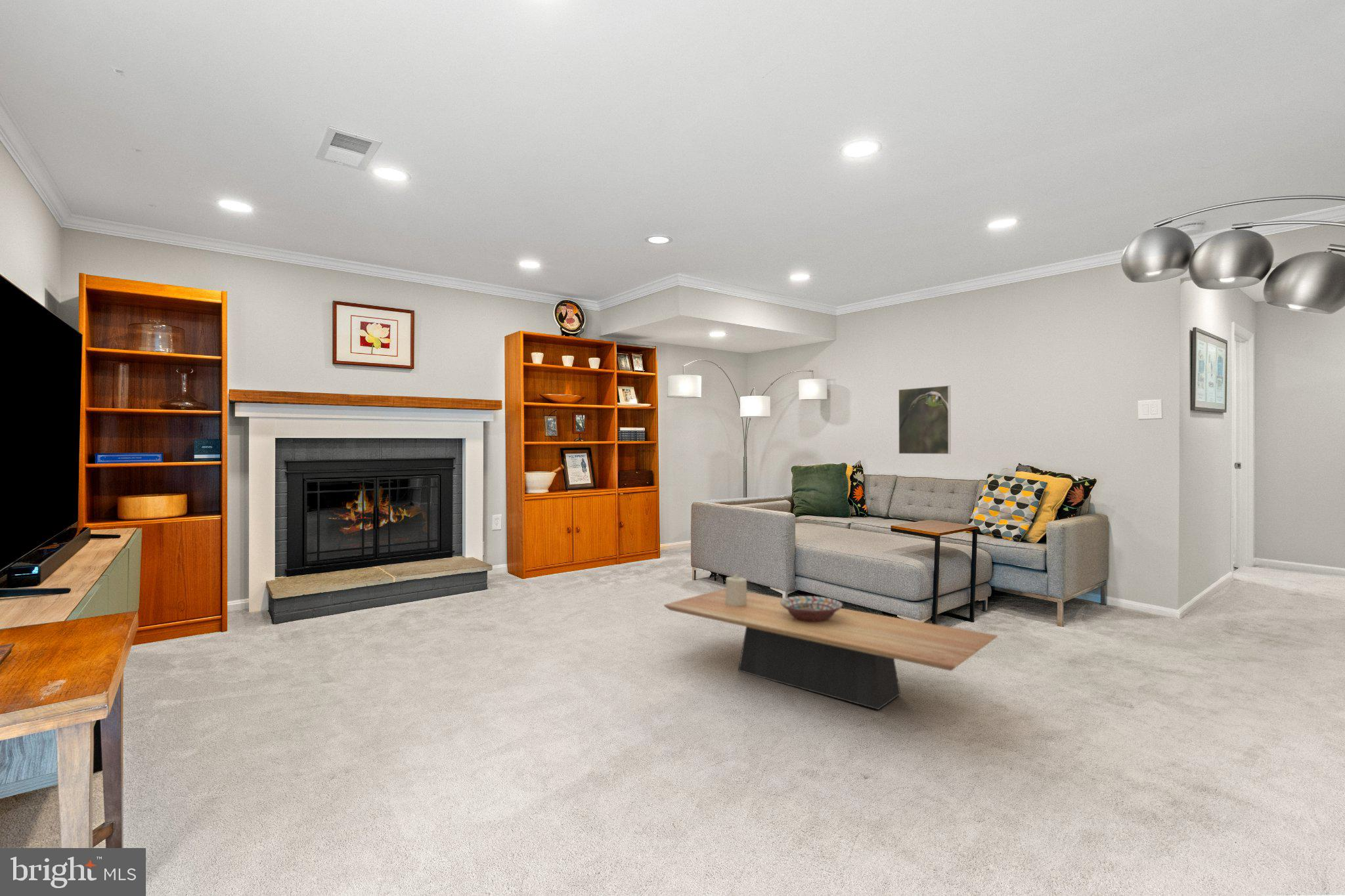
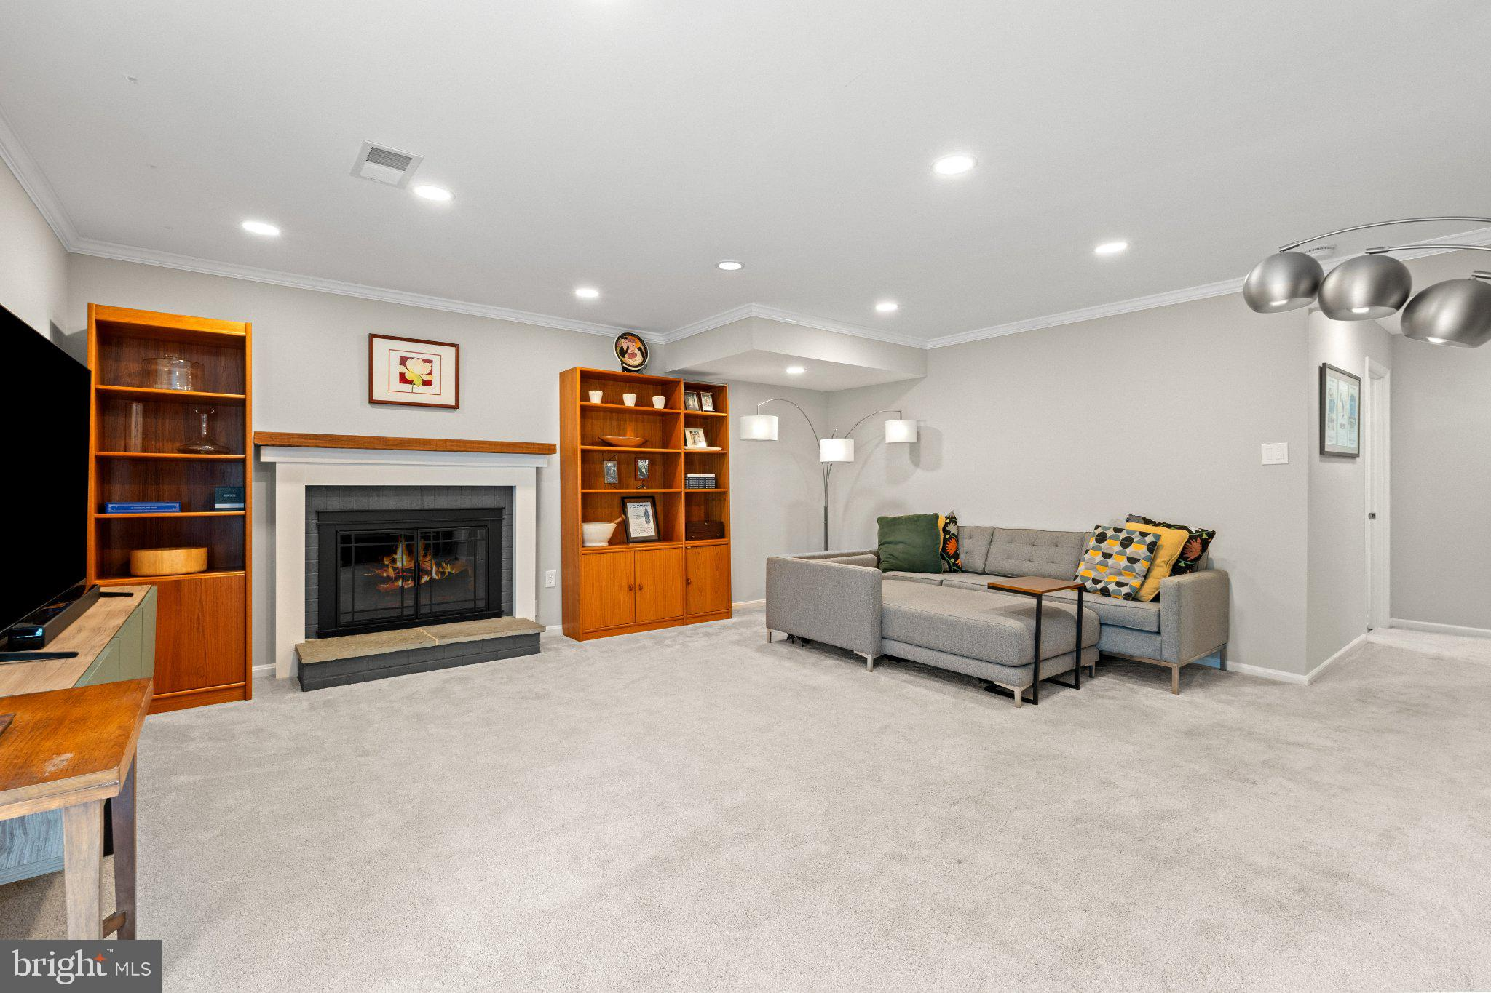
- decorative bowl (811, 610)
- coffee table (815, 650)
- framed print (923, 421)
- candle (736, 588)
